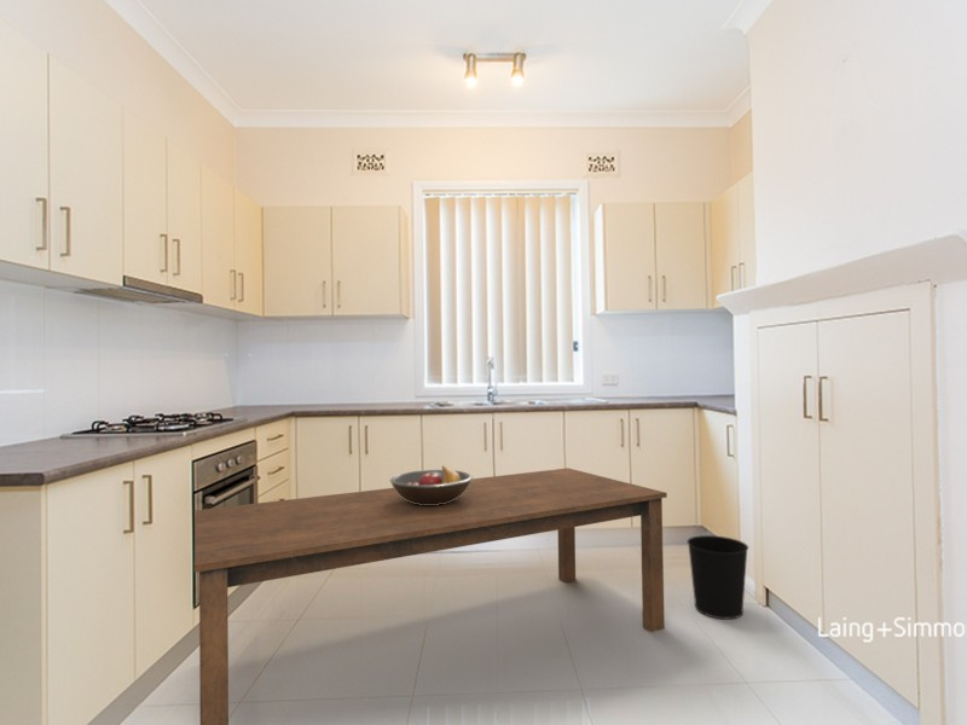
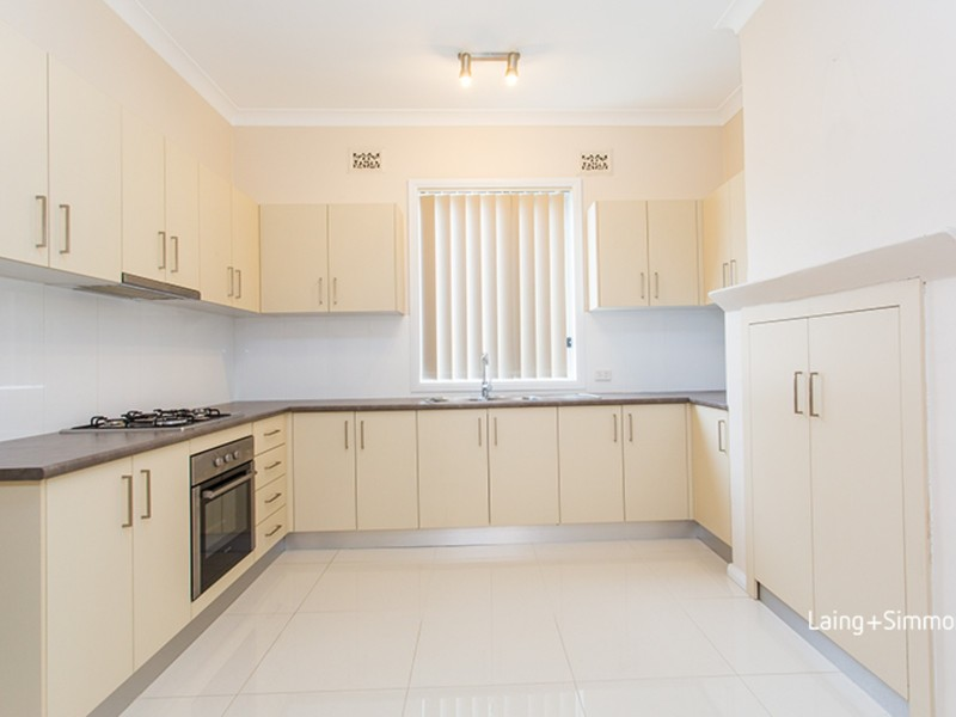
- wastebasket (717, 576)
- dining table (439, 550)
- fruit bowl (432, 485)
